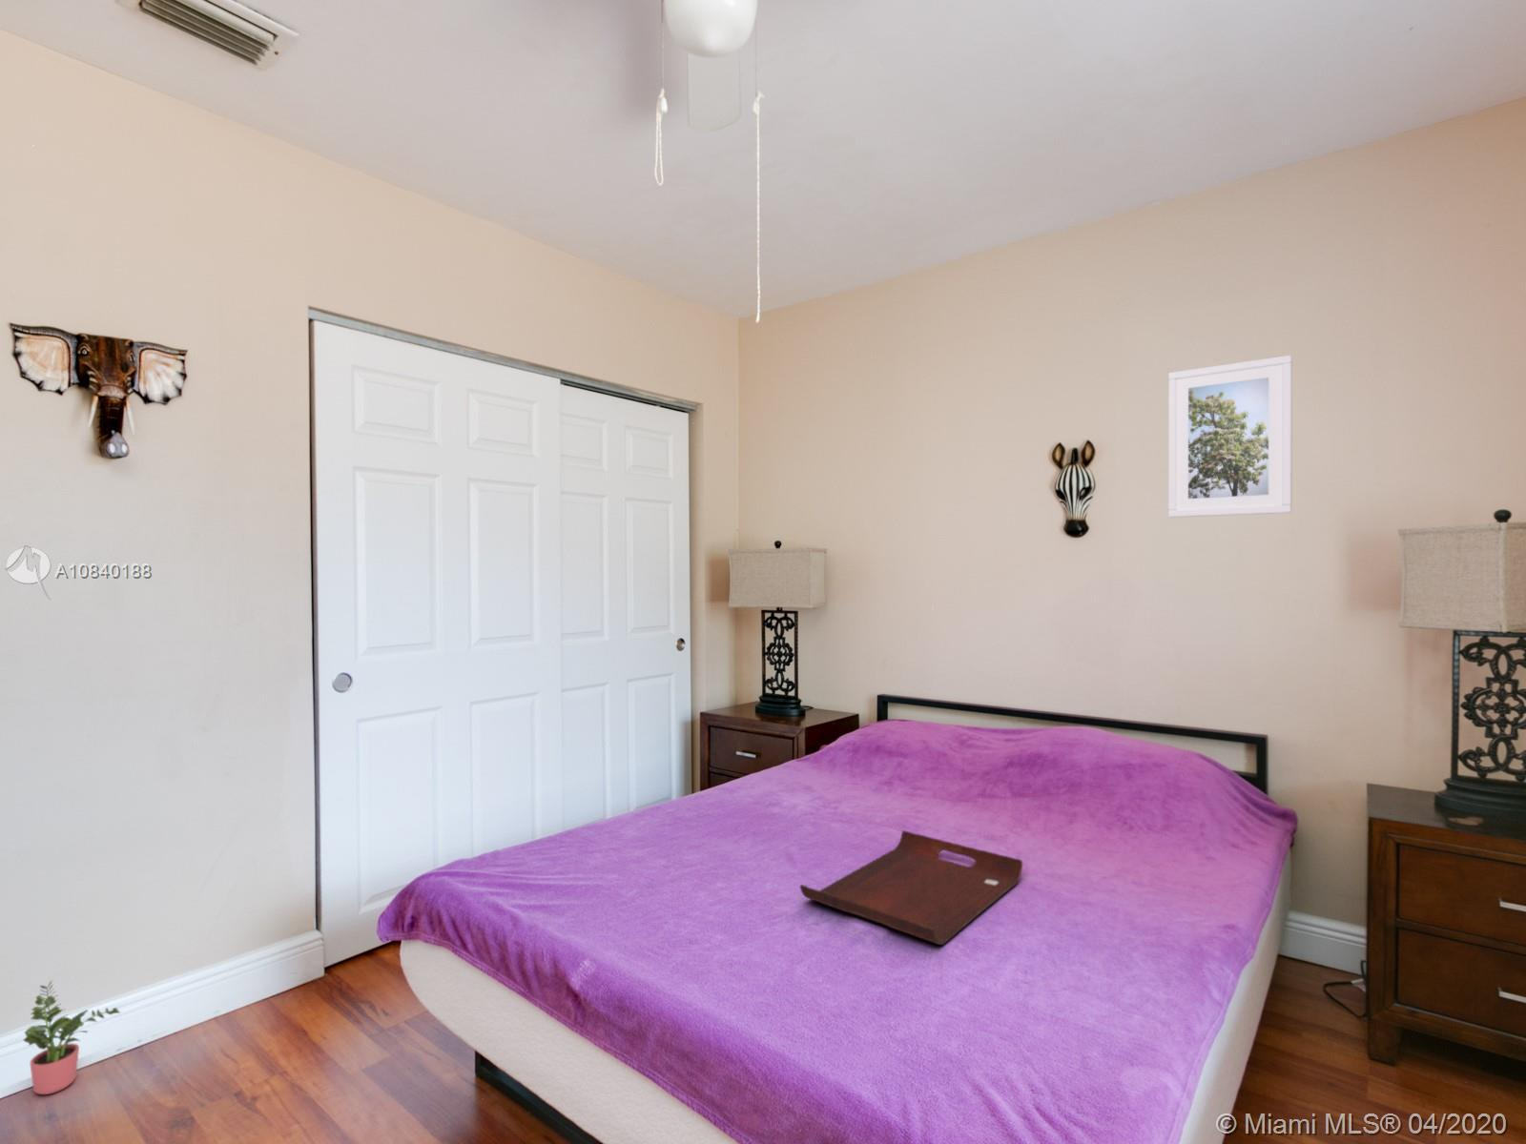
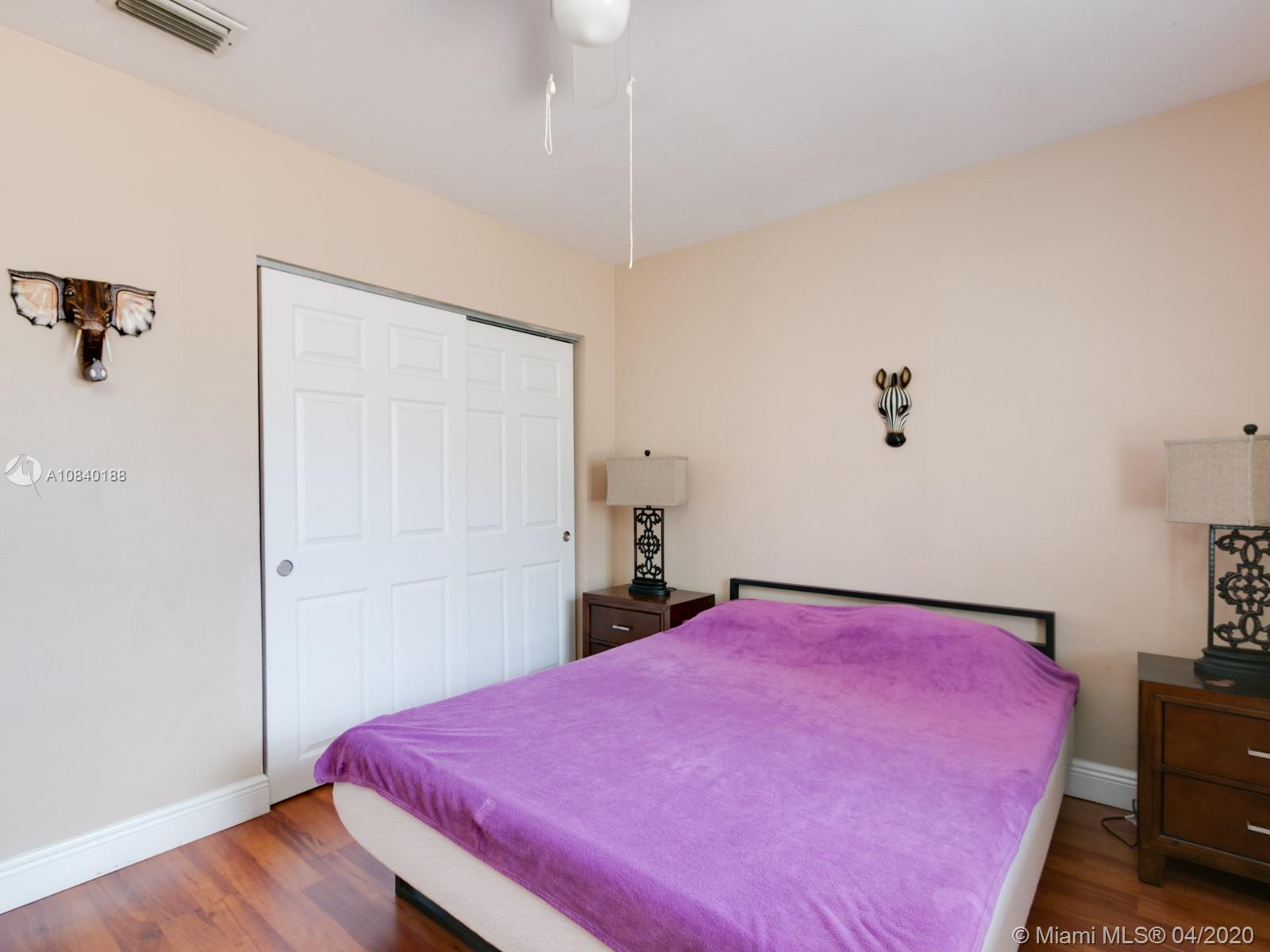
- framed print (1228, 440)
- serving tray (916, 881)
- potted plant (73, 1033)
